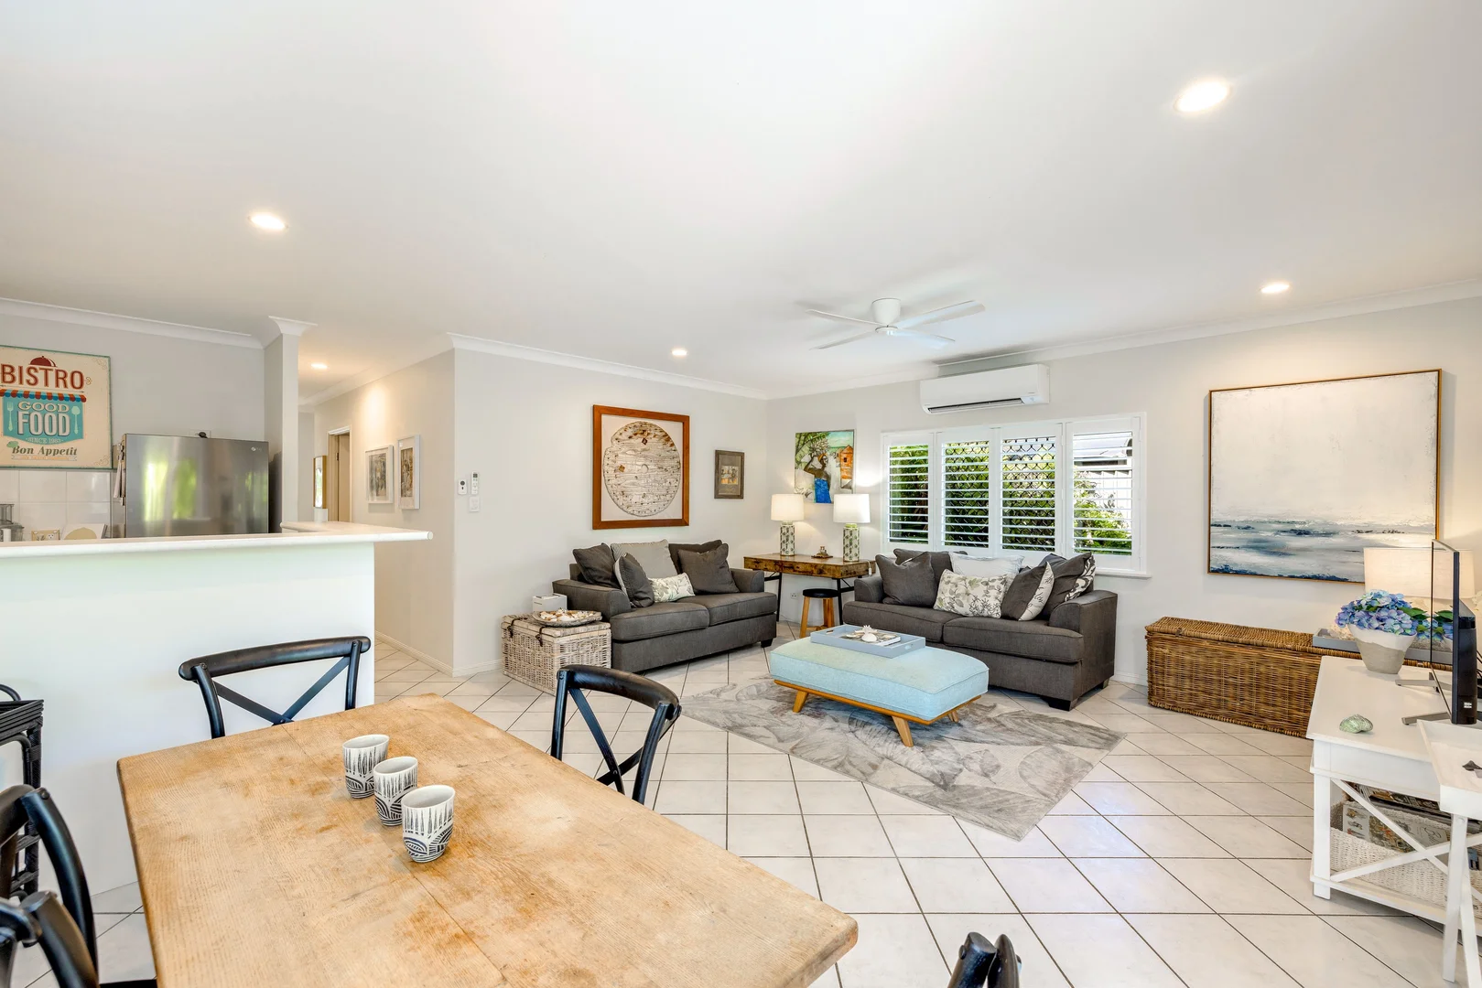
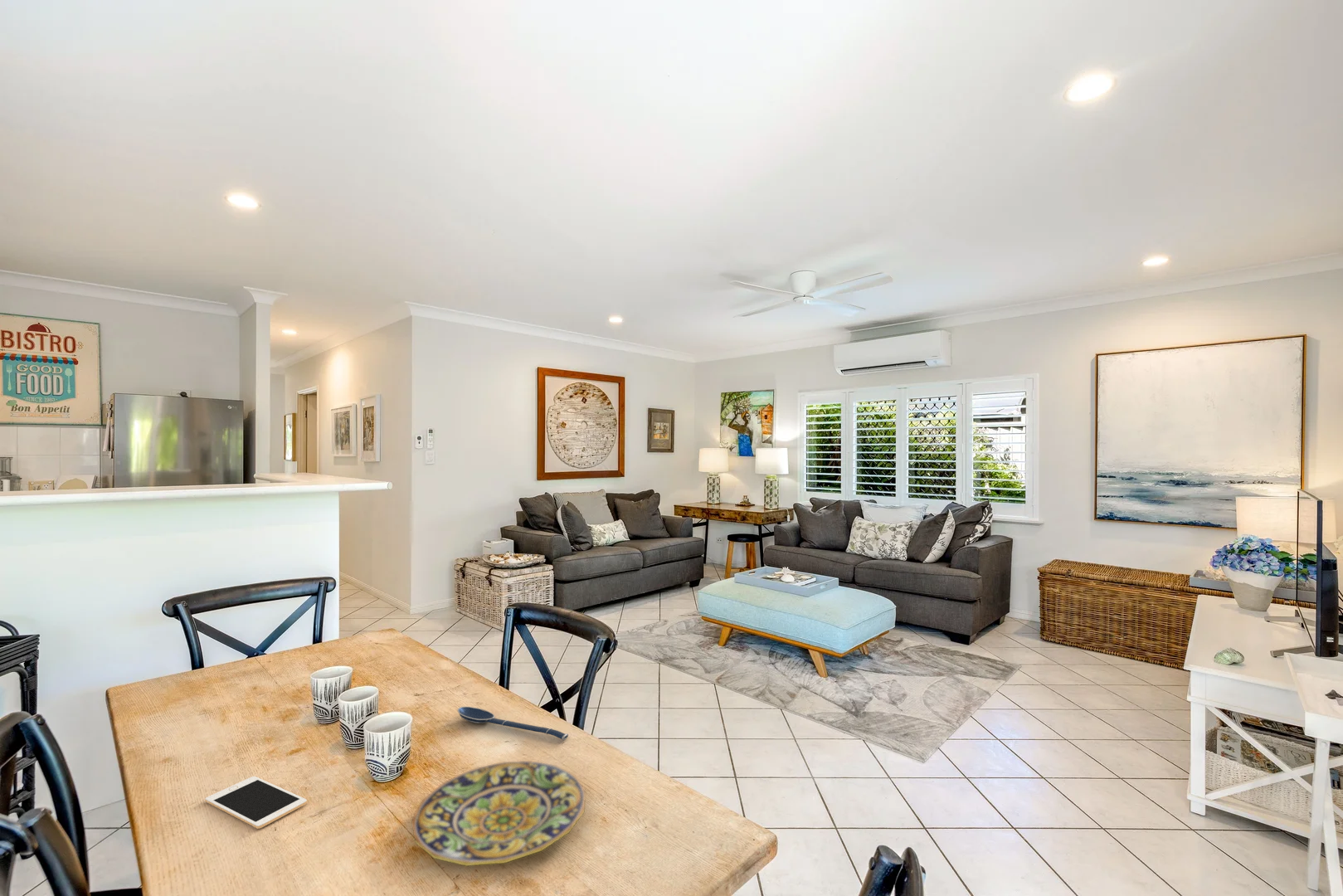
+ cell phone (255, 801)
+ spoon (508, 723)
+ plate (502, 813)
